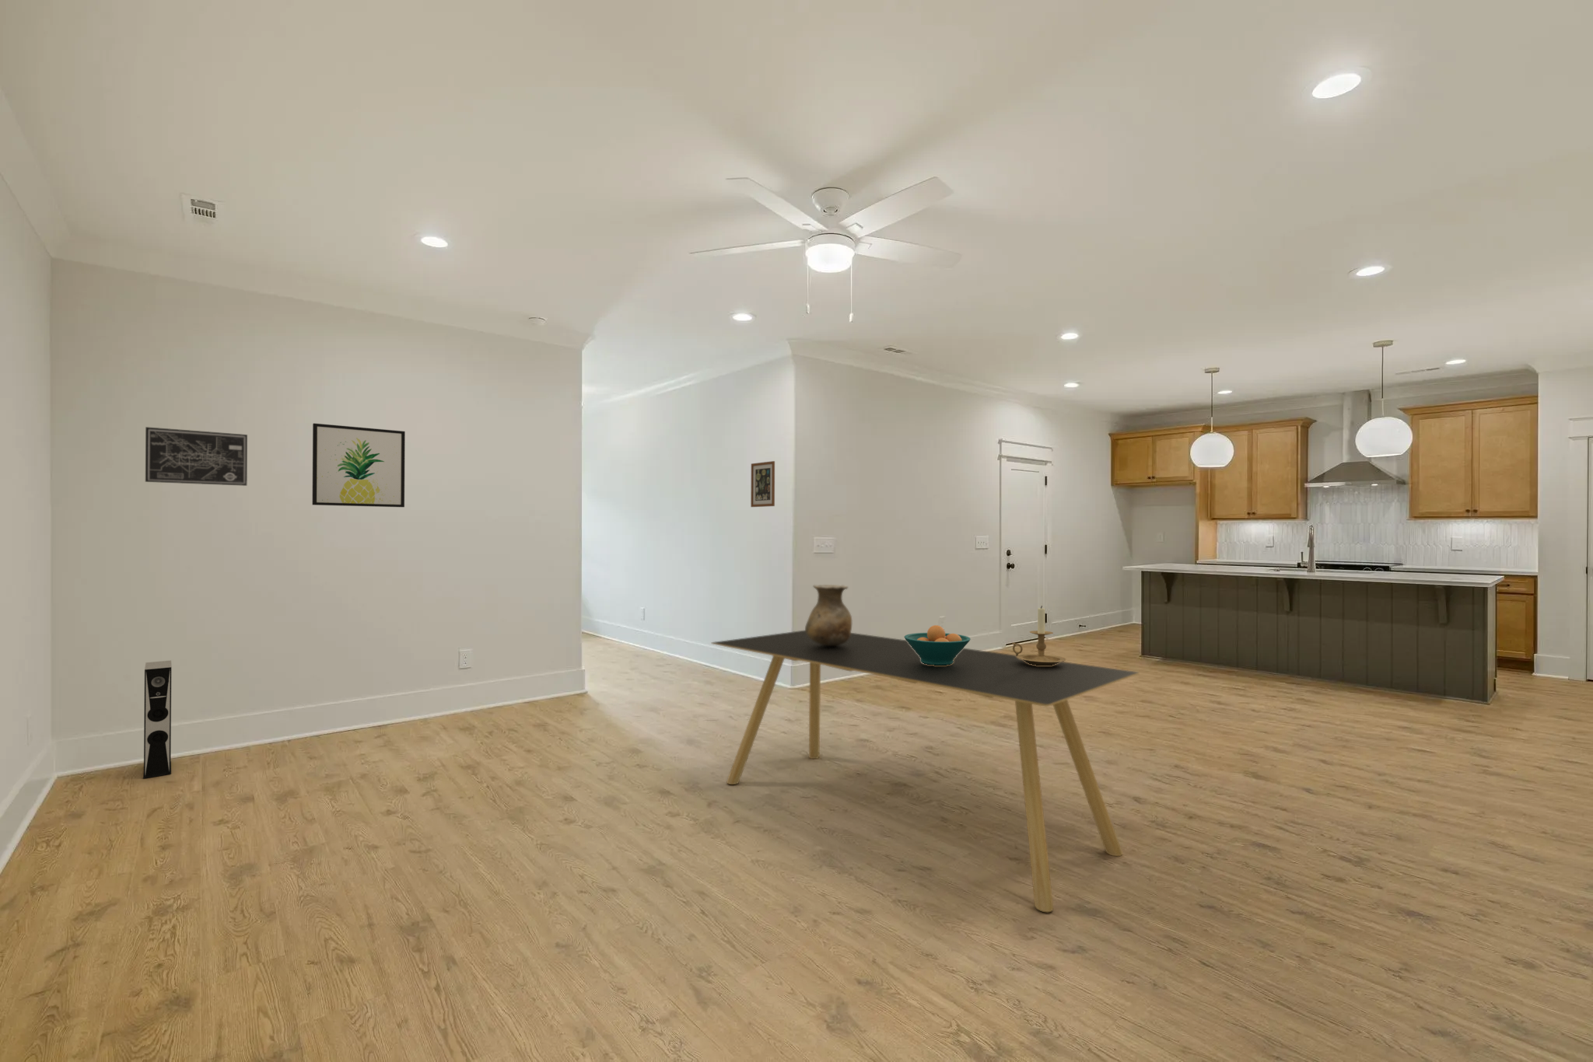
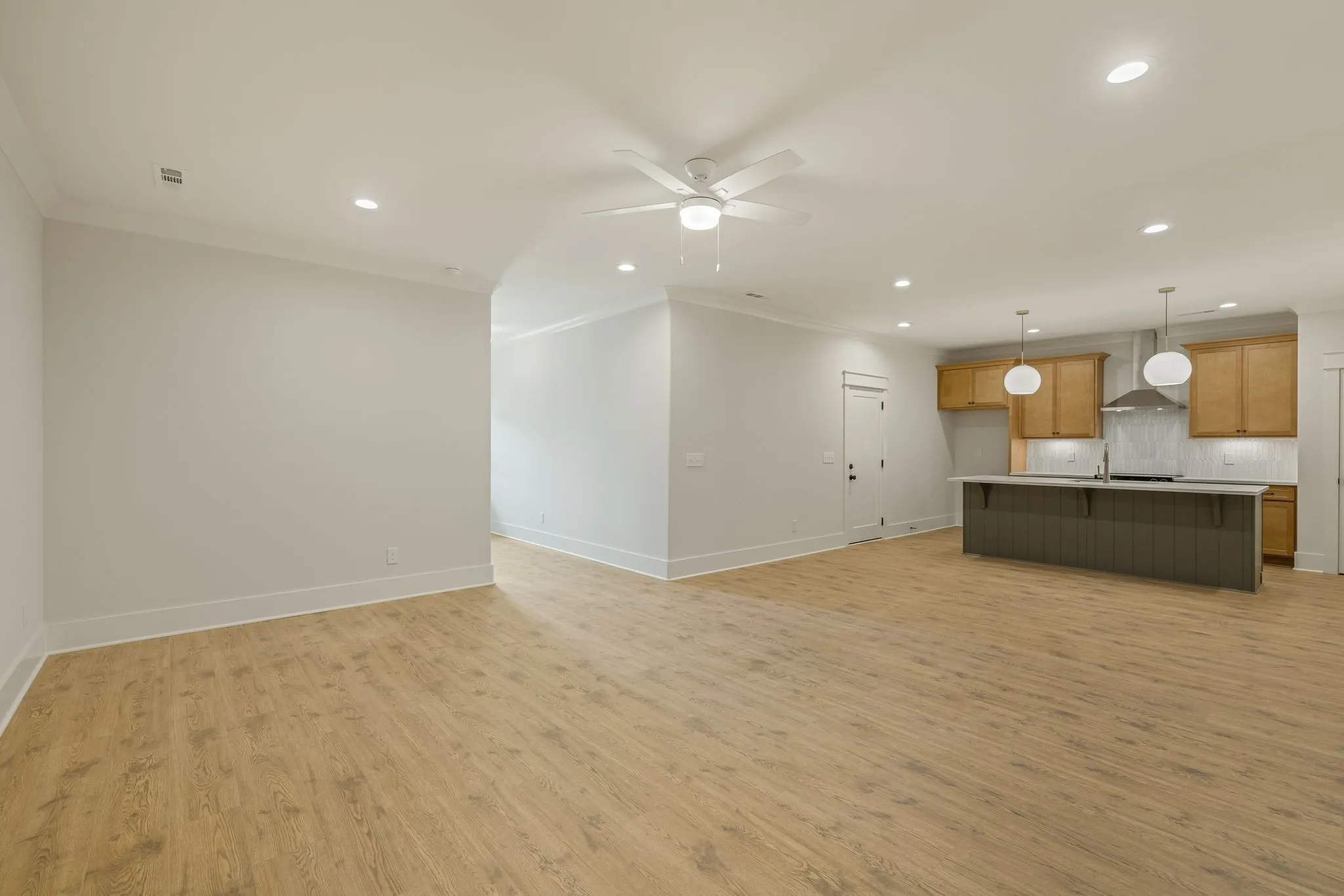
- fruit bowl (936, 644)
- wall art (198, 458)
- wall art (762, 485)
- candle holder (1041, 634)
- wall art (360, 467)
- speaker (158, 717)
- dining table (913, 683)
- vase (830, 615)
